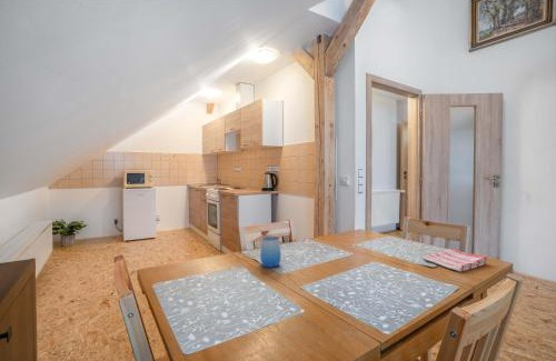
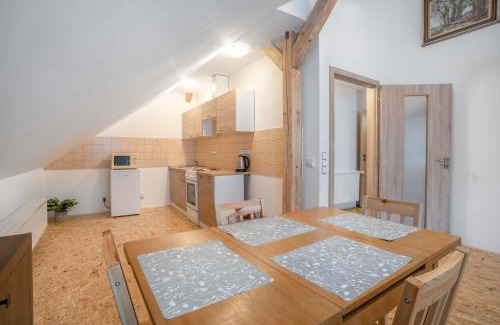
- cup (270, 251)
- dish towel (454, 258)
